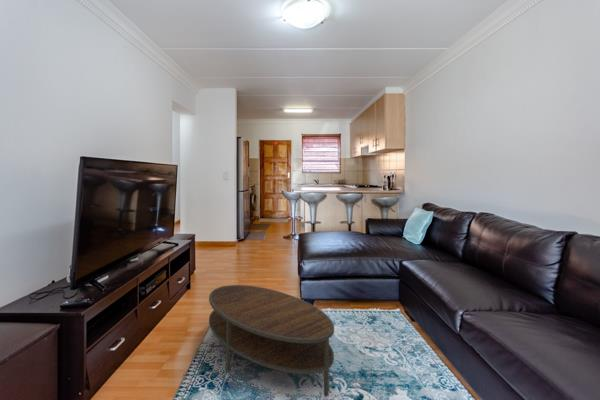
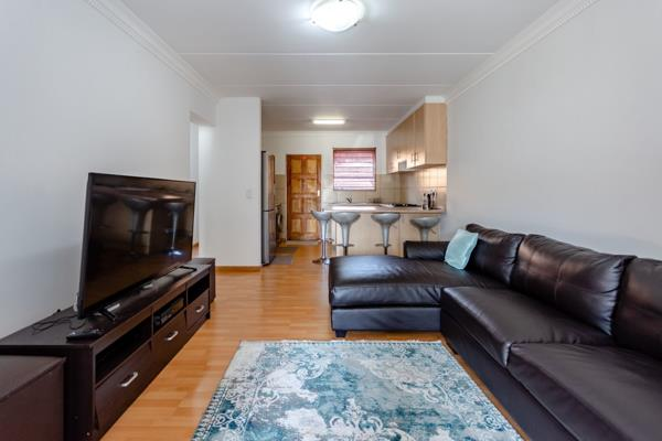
- coffee table (263, 329)
